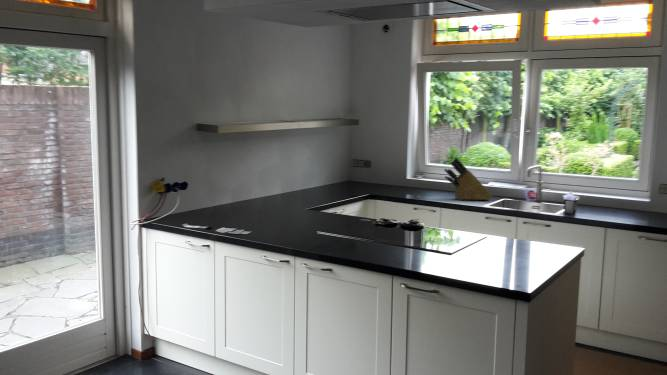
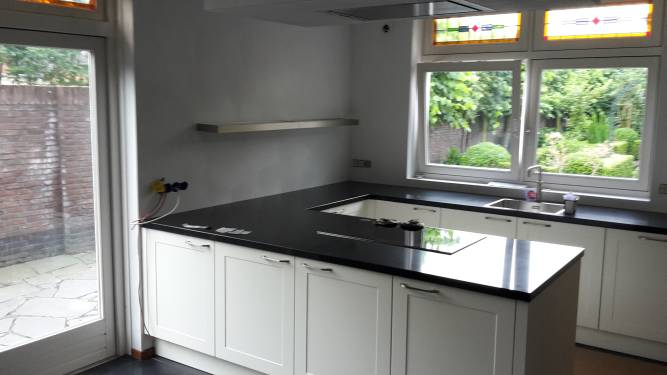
- knife block (468, 178)
